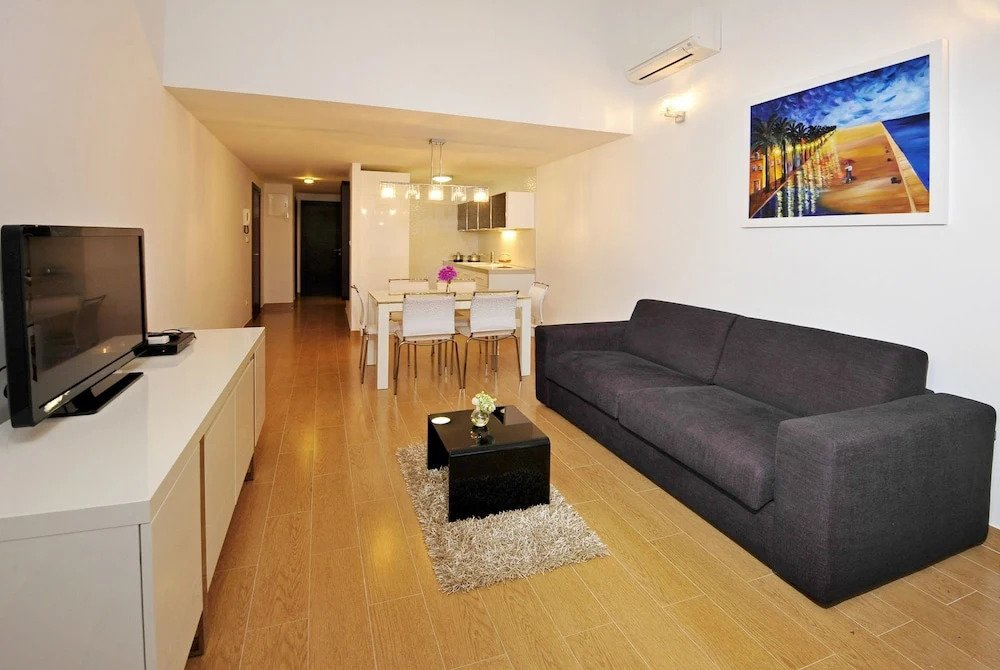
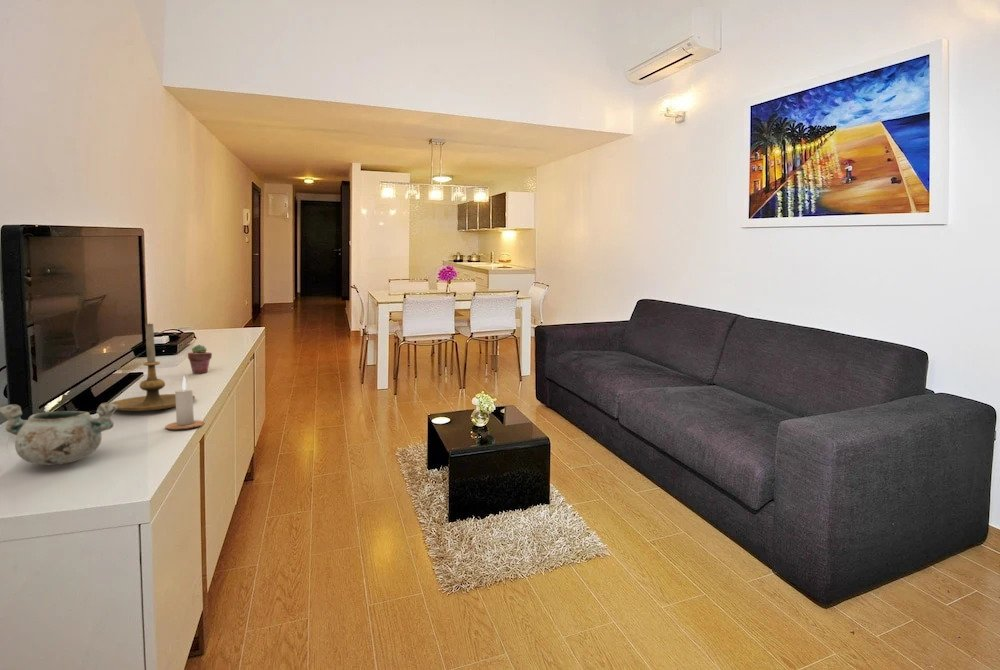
+ decorative bowl (59, 432)
+ candle holder (151, 364)
+ potted succulent (199, 358)
+ candle (184, 400)
